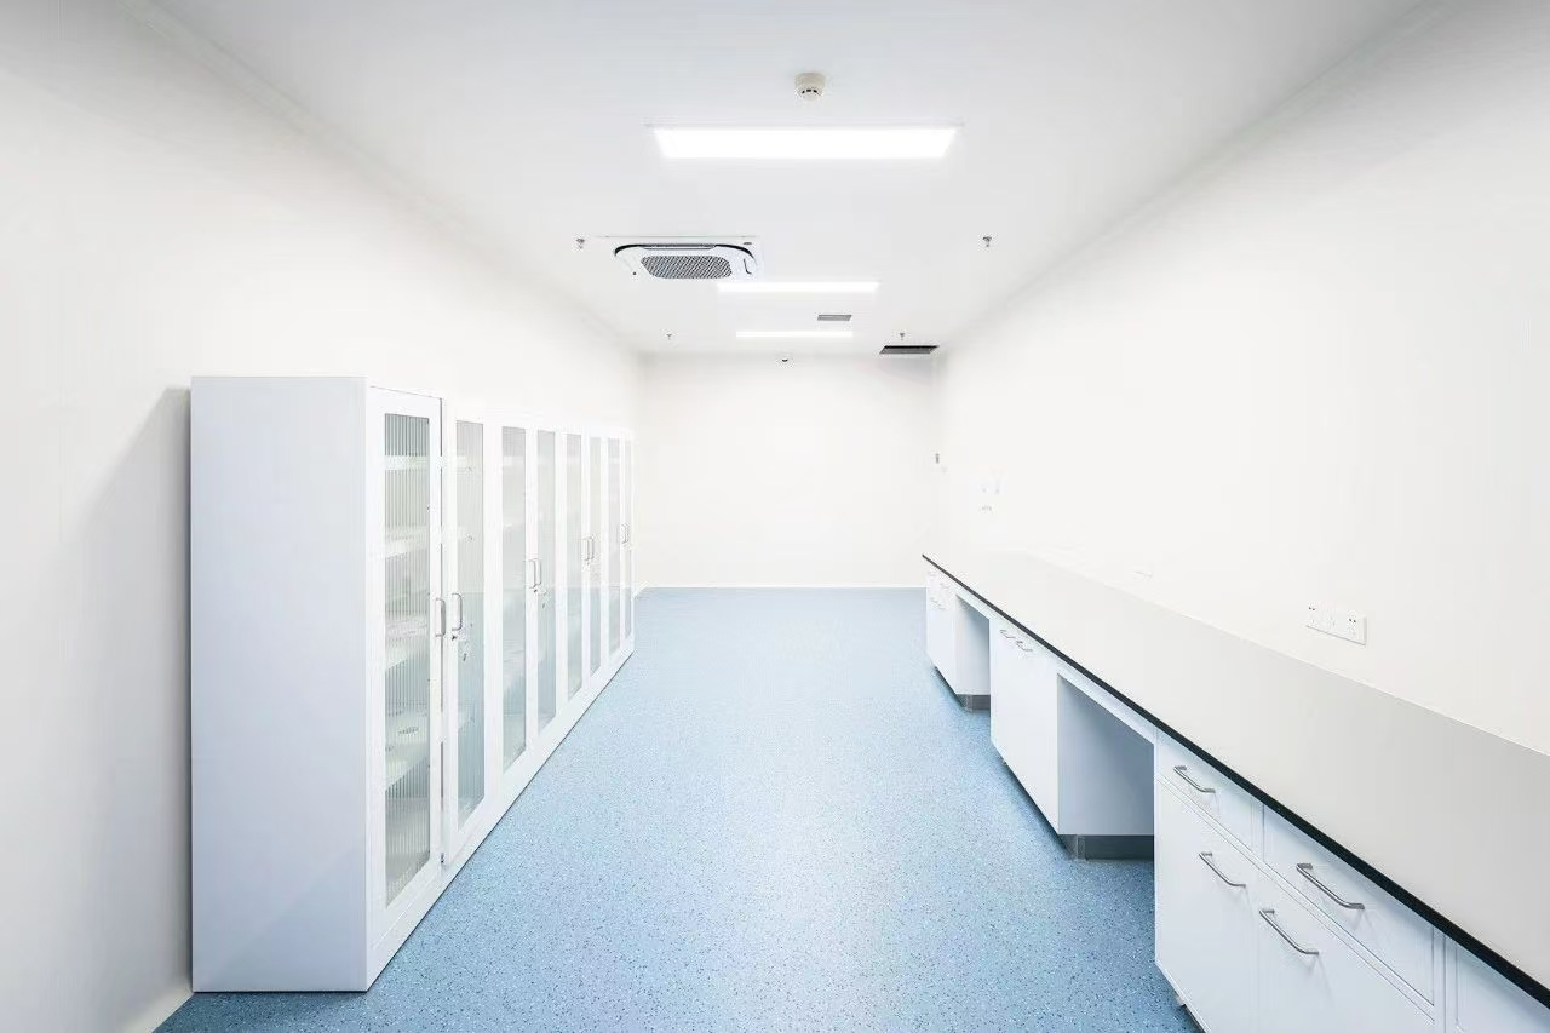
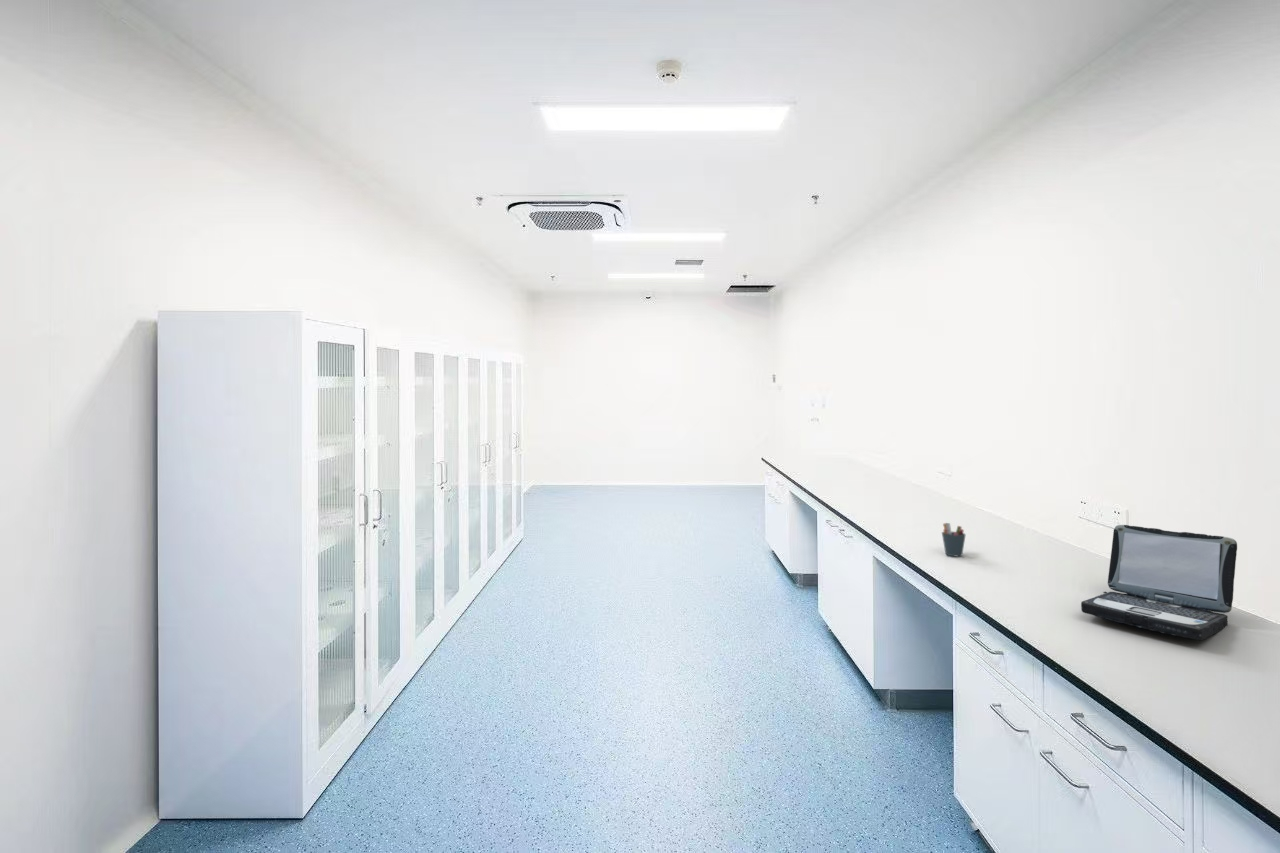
+ laptop (1154, 575)
+ pen holder (953, 538)
